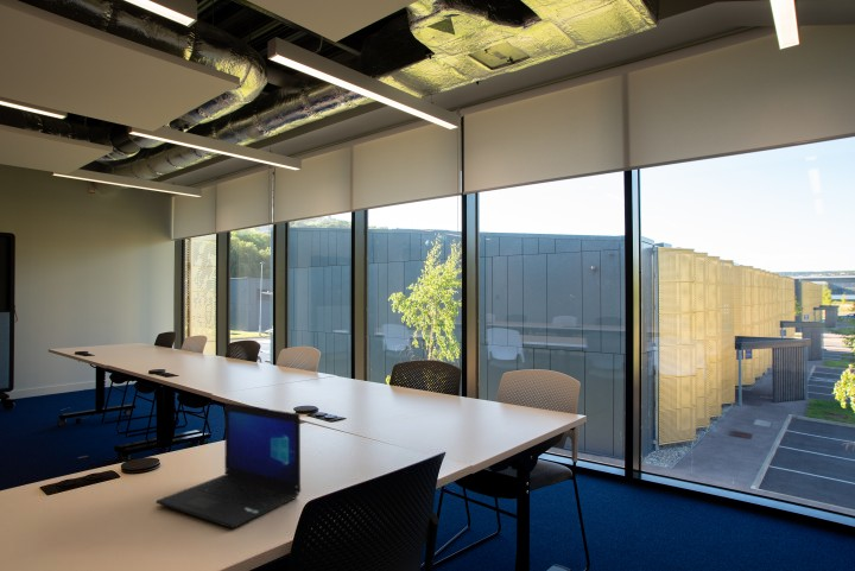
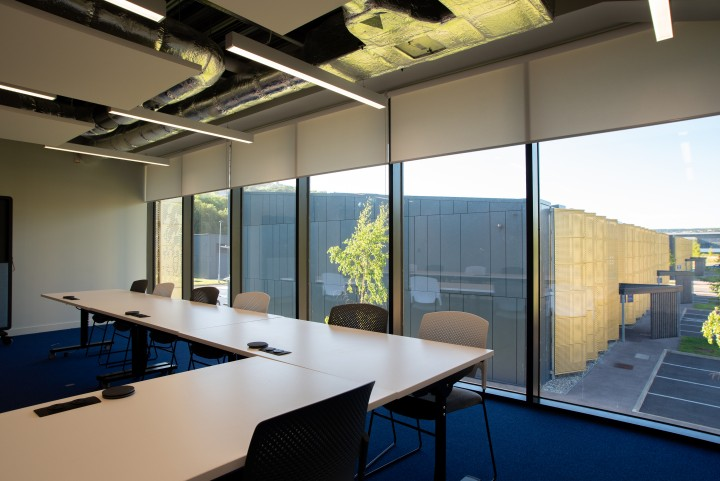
- laptop (229, 457)
